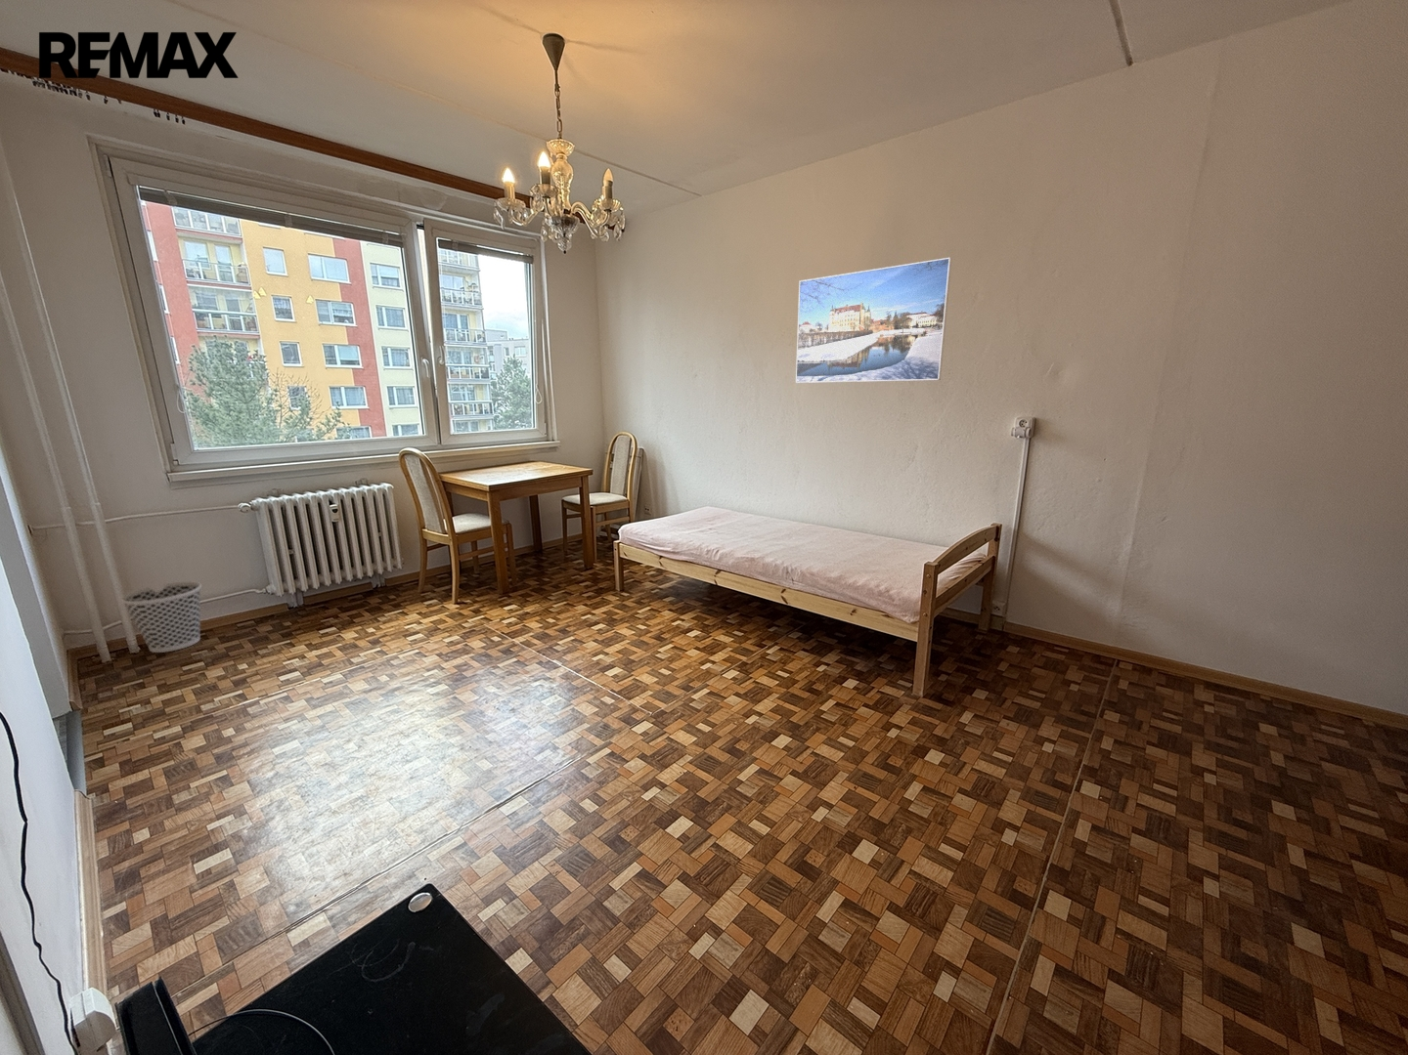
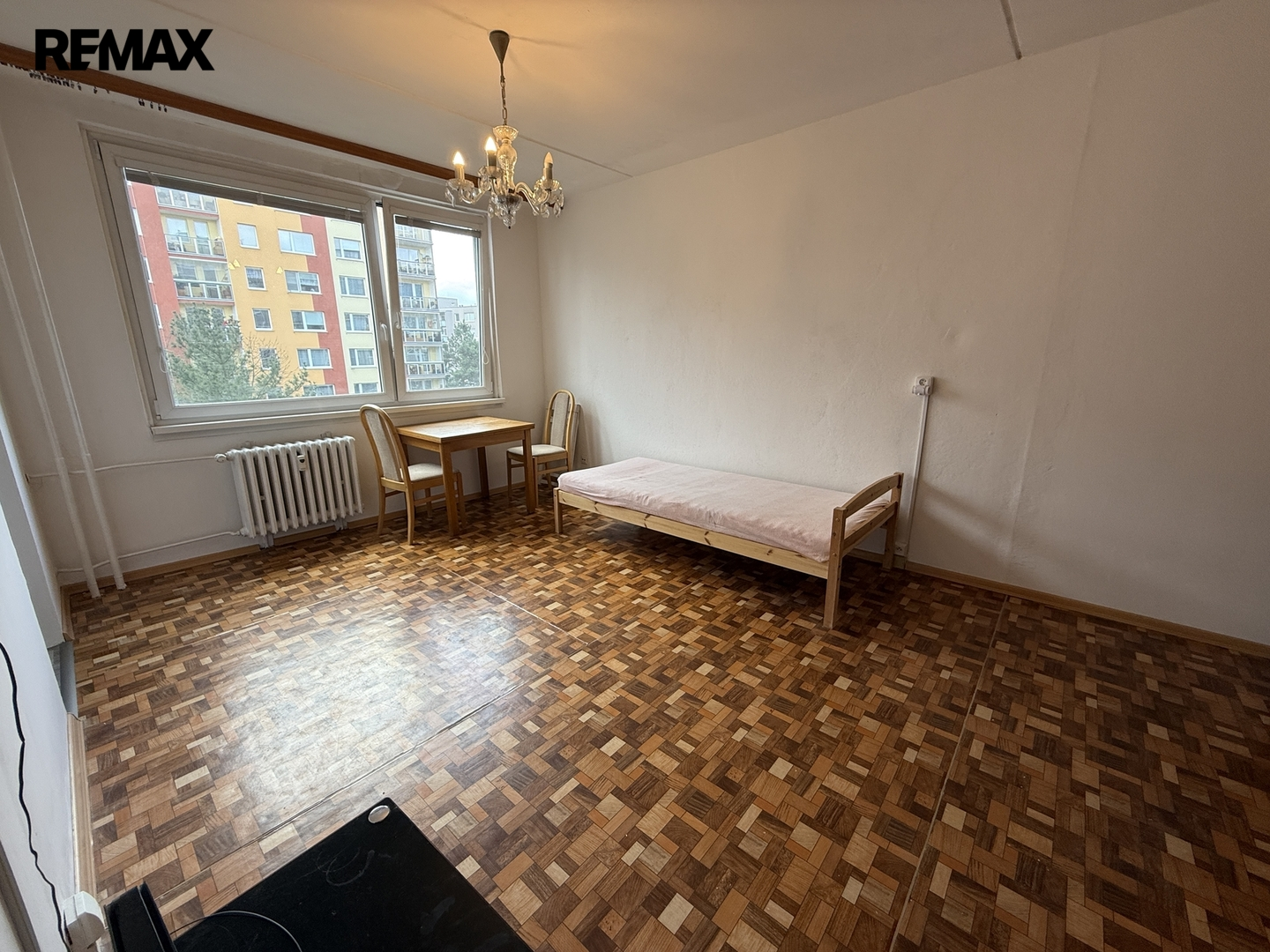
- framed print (866, 326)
- wastebasket (169, 617)
